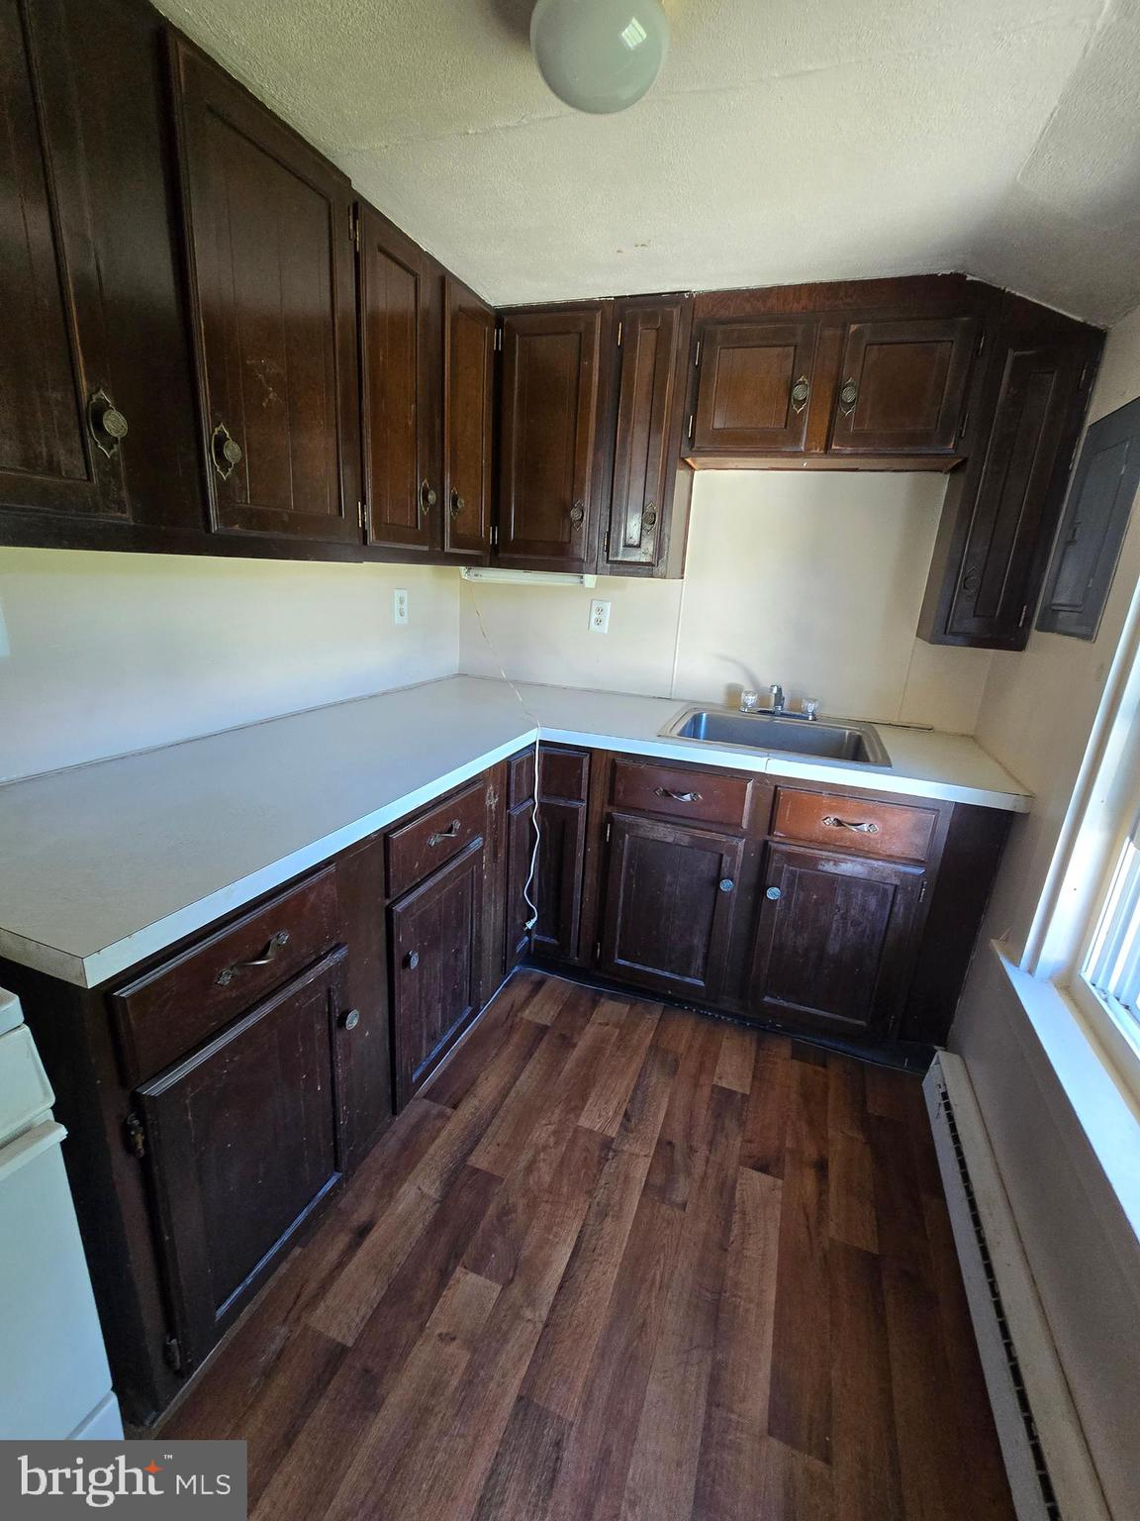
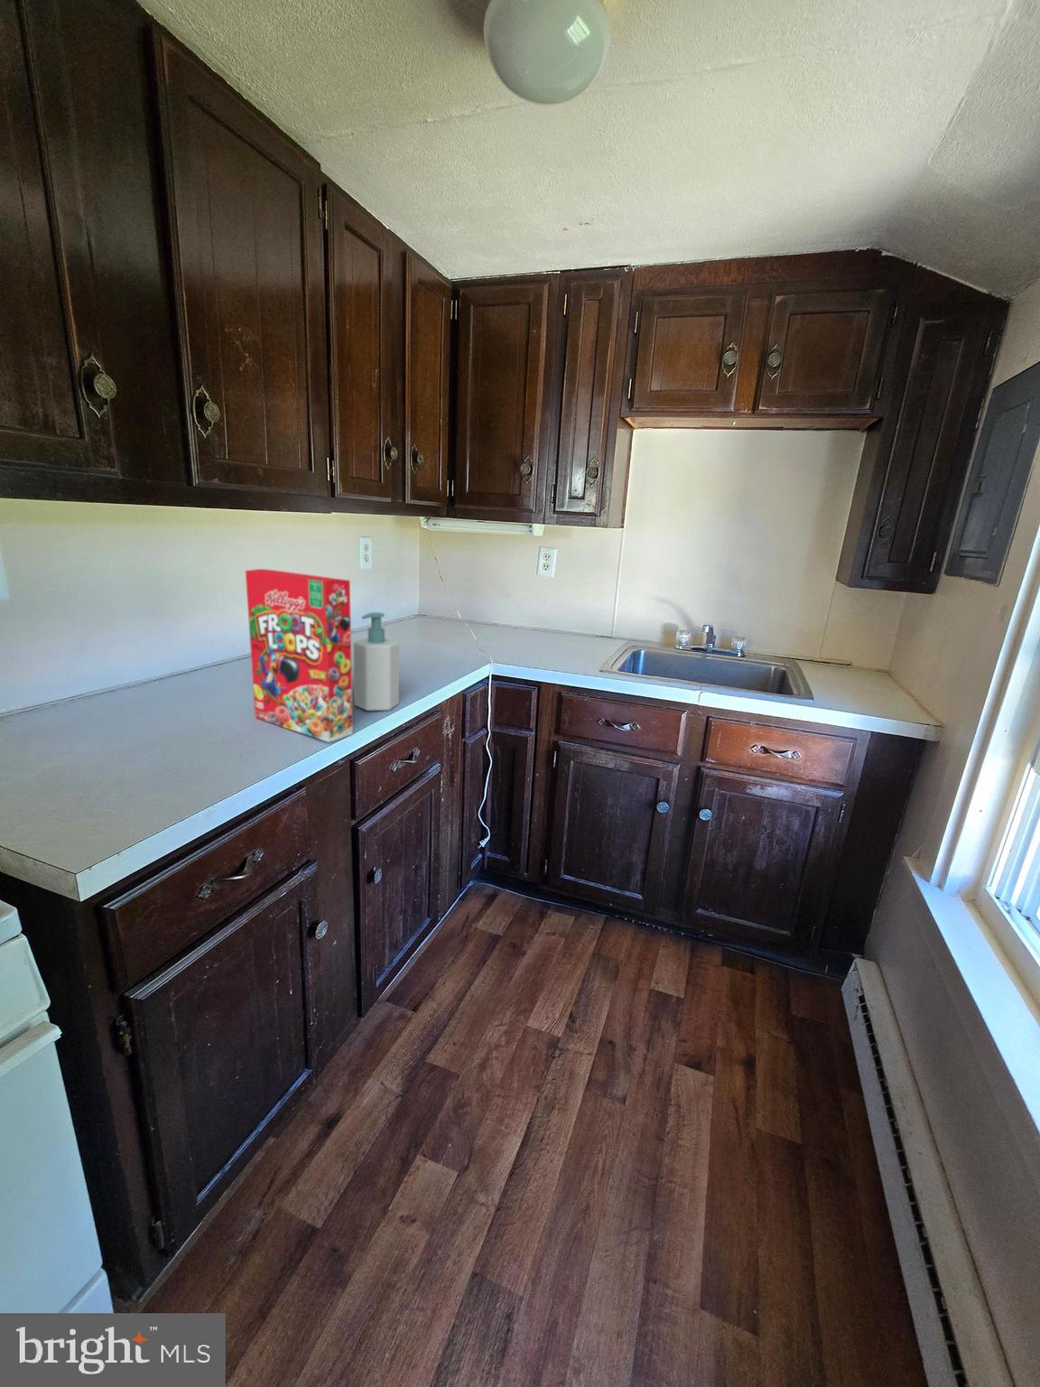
+ soap bottle (377, 660)
+ cereal box (299, 652)
